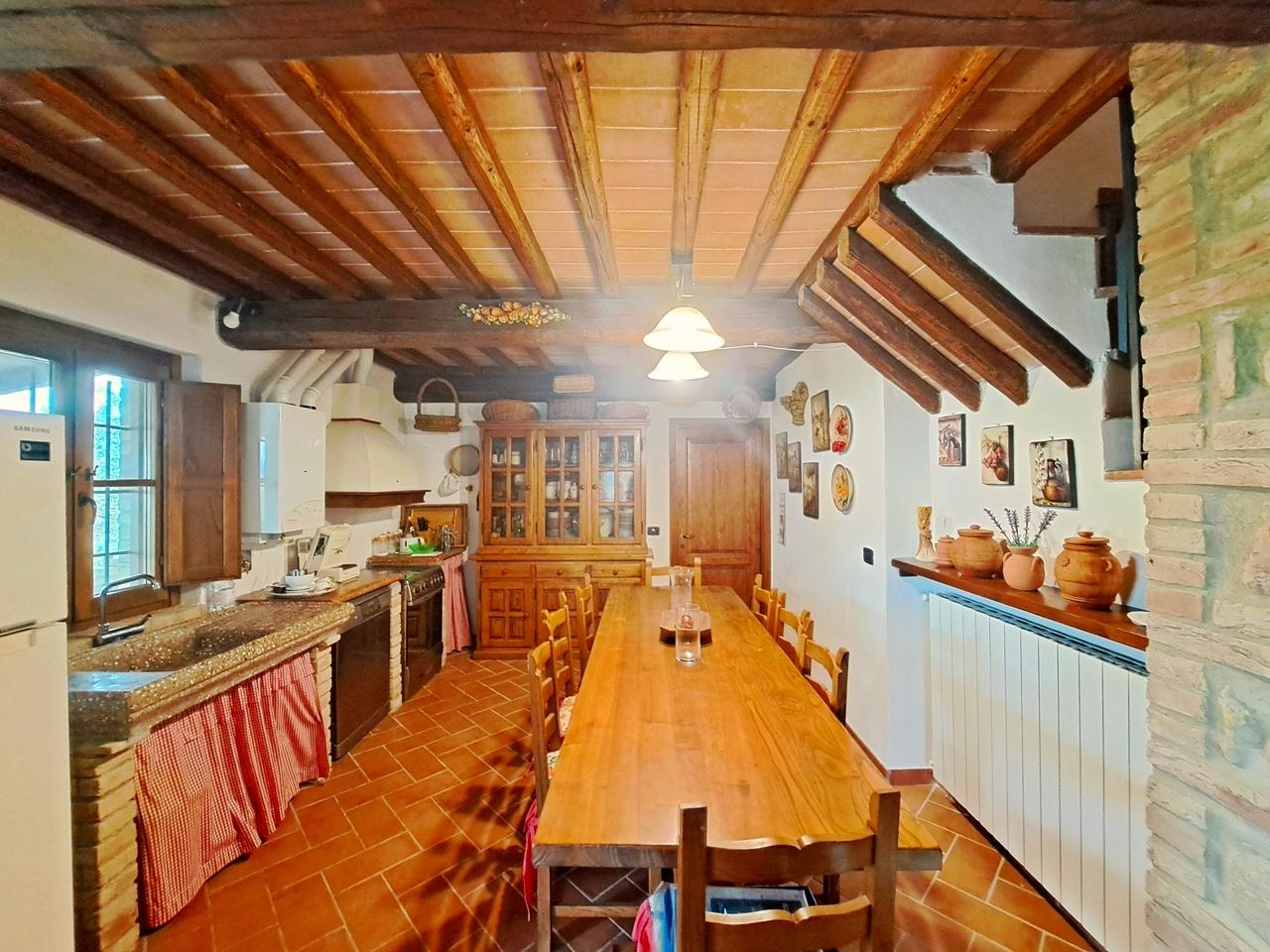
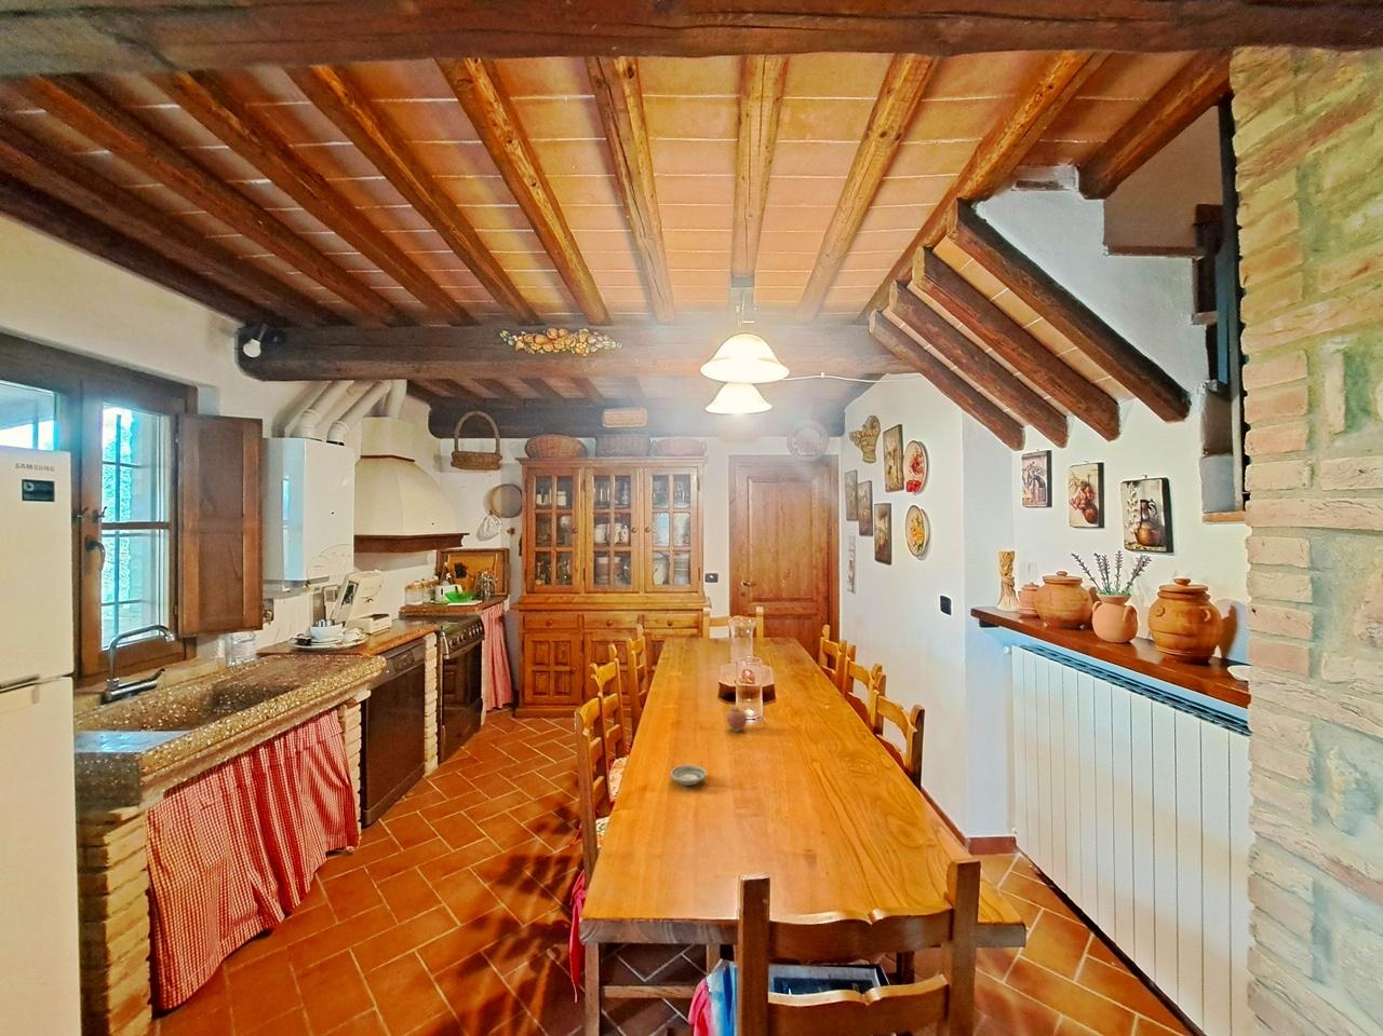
+ fruit (736, 716)
+ saucer (688, 776)
